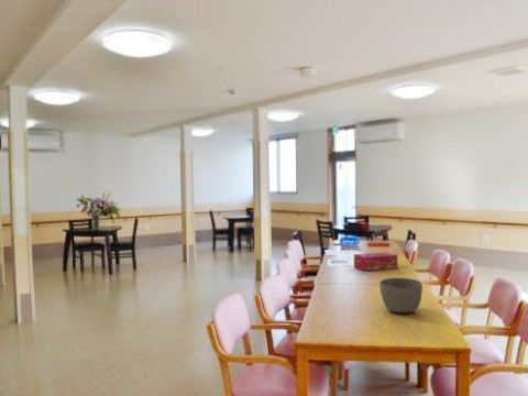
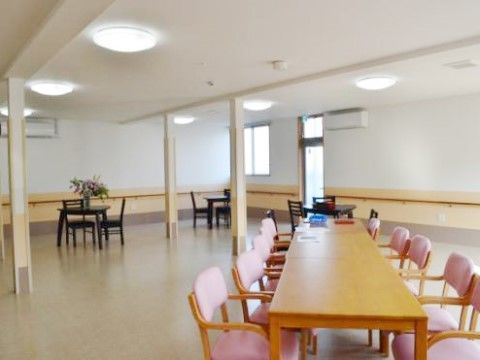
- tissue box (375, 261)
- bowl (400, 296)
